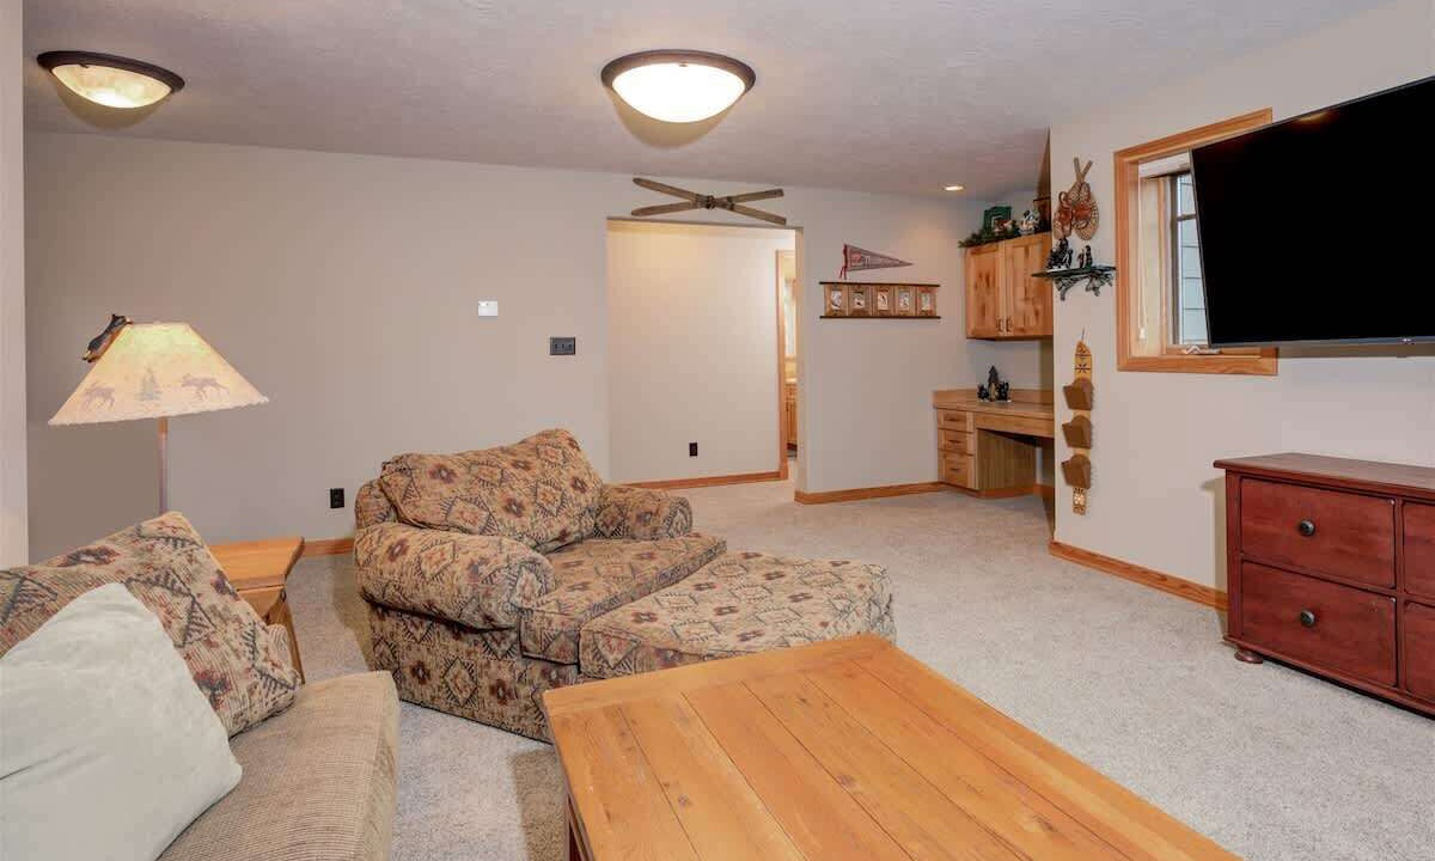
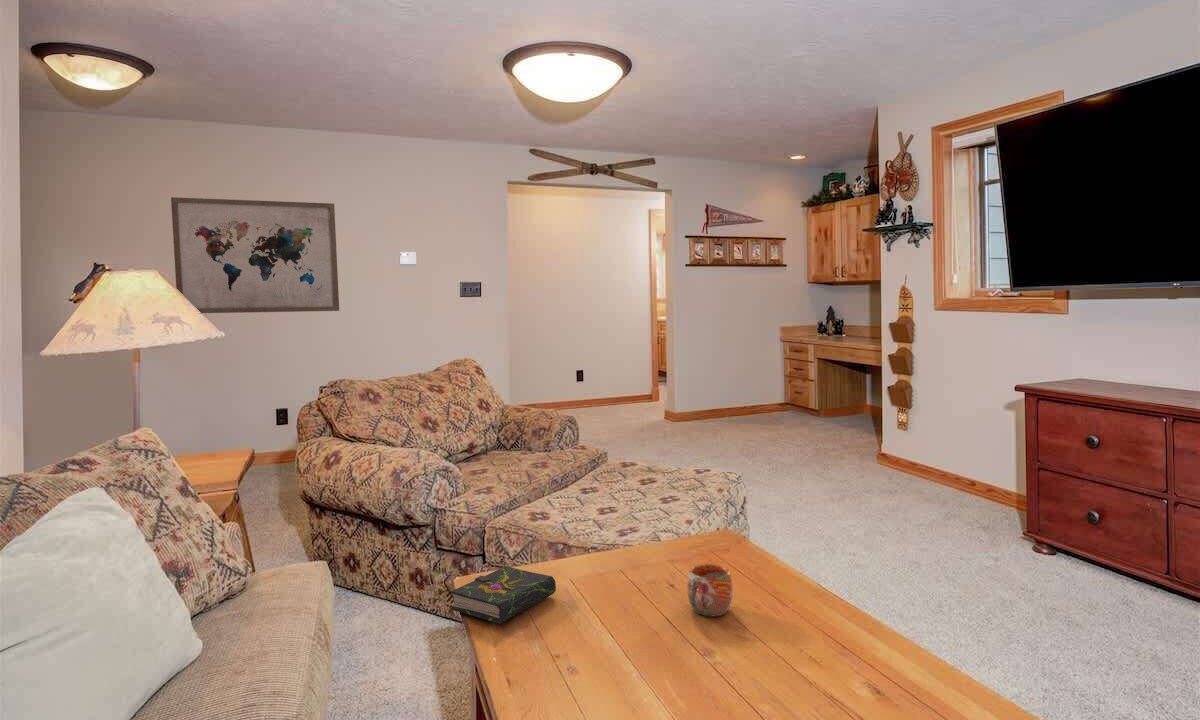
+ mug (707, 592)
+ wall art (258, 256)
+ book (504, 592)
